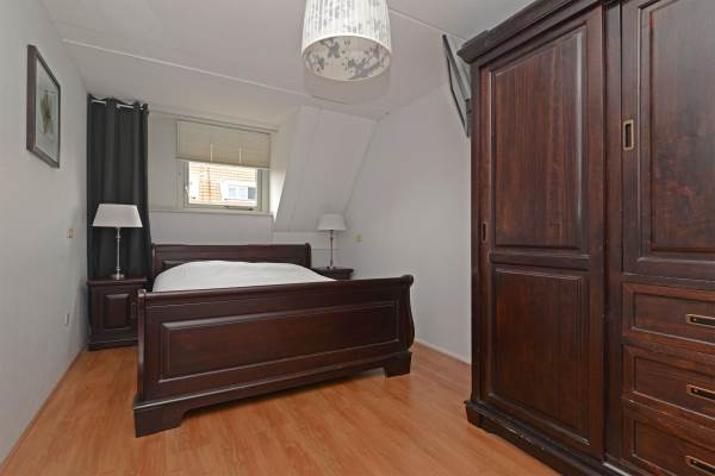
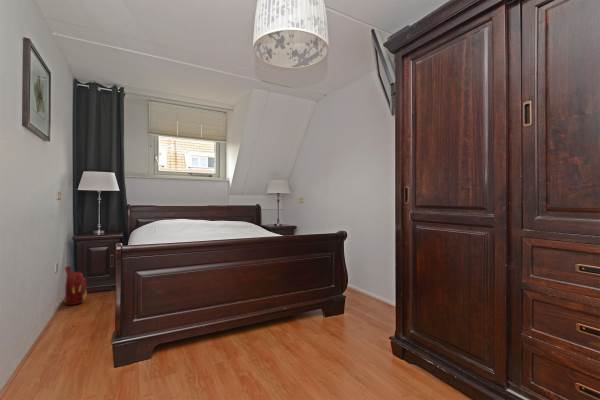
+ backpack (75, 283)
